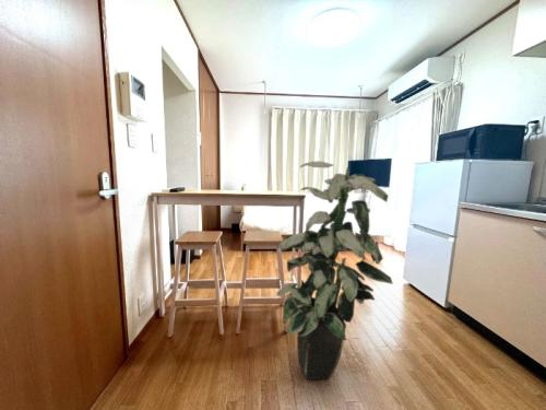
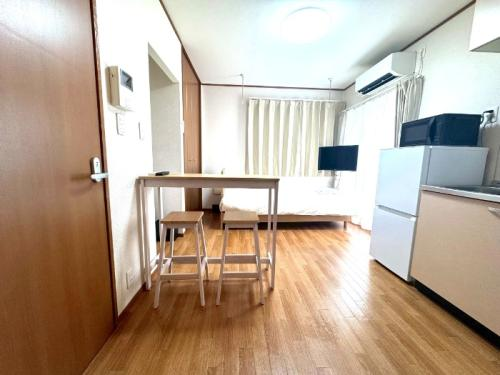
- indoor plant (325, 268)
